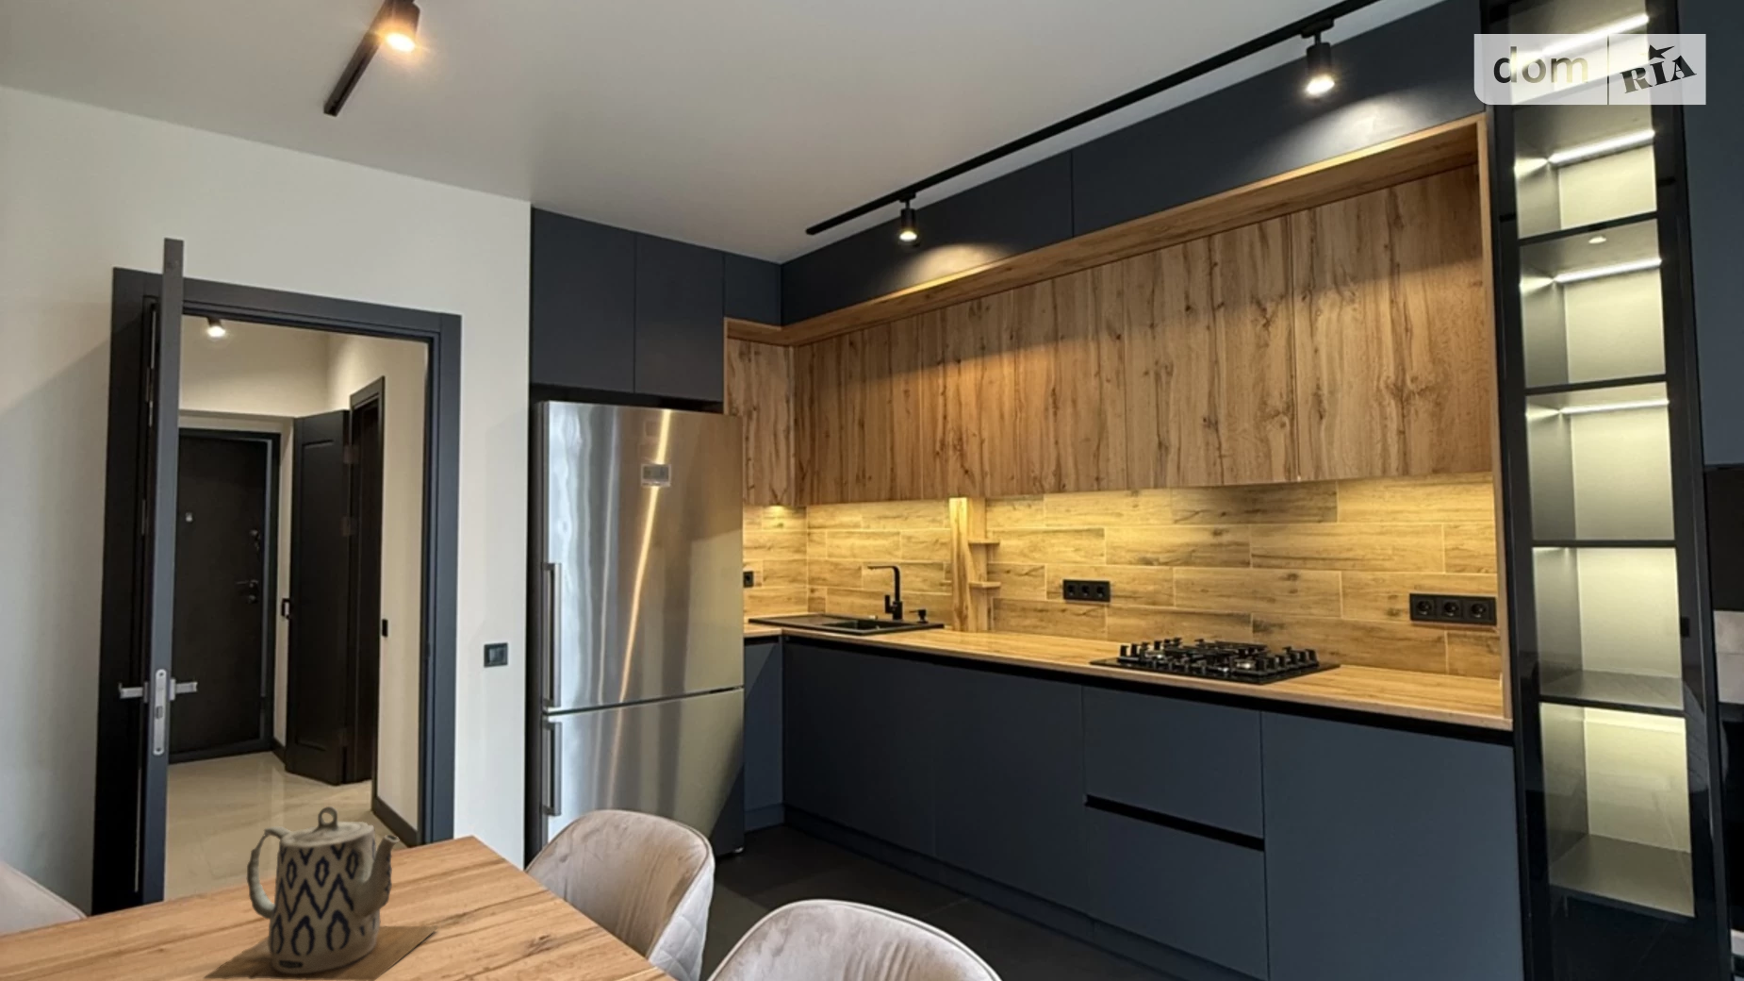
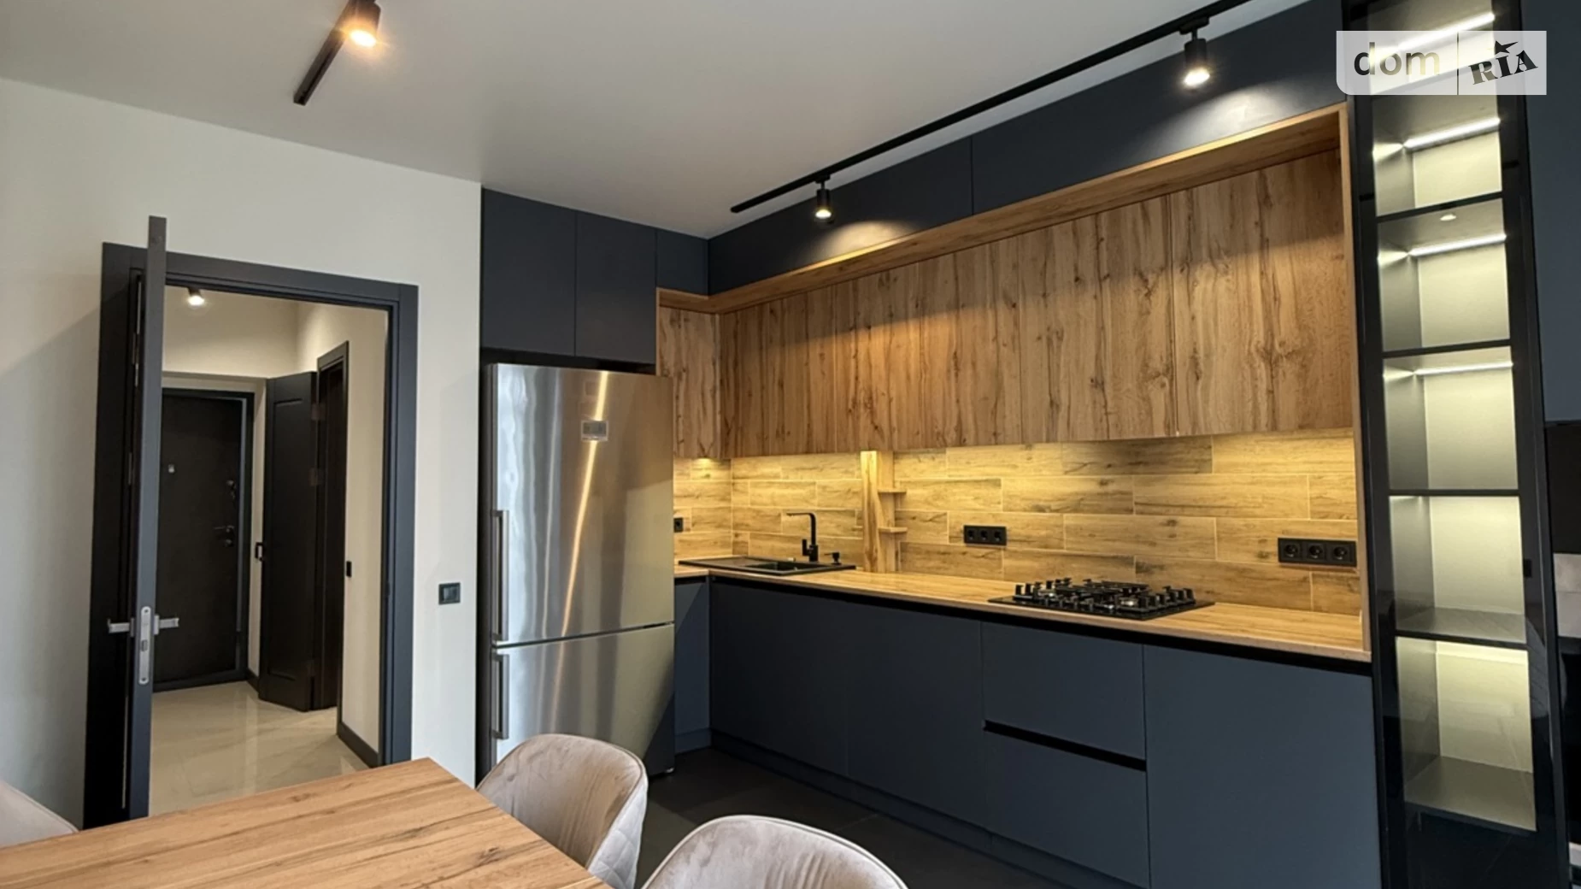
- teapot (329, 877)
